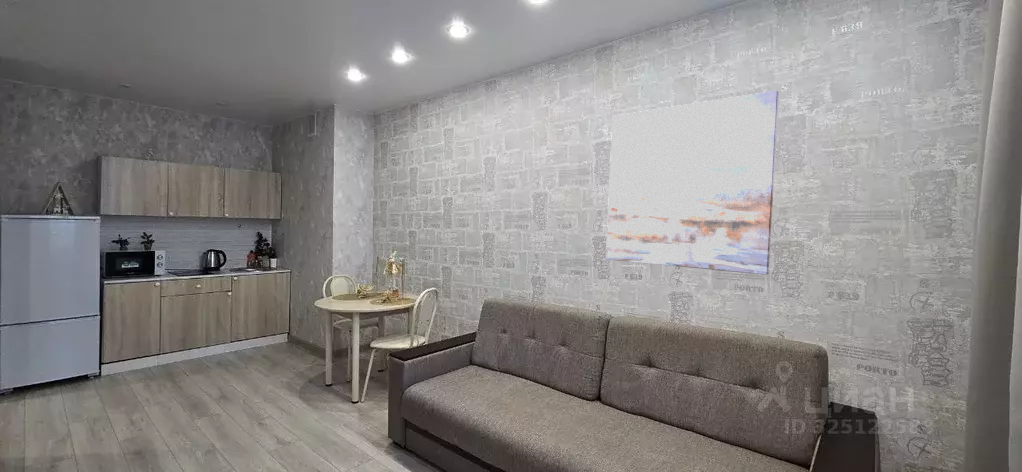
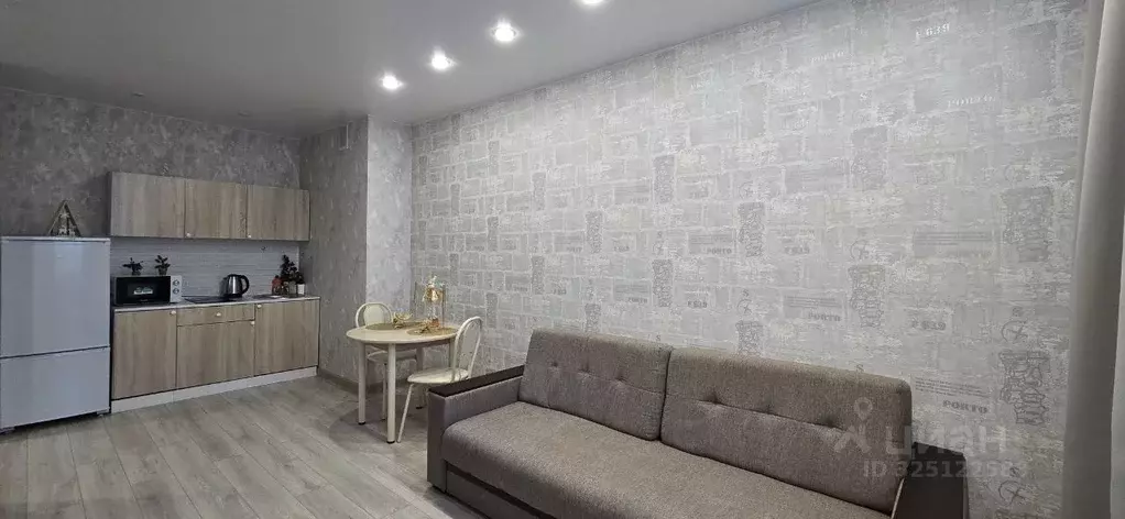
- wall art (681, 186)
